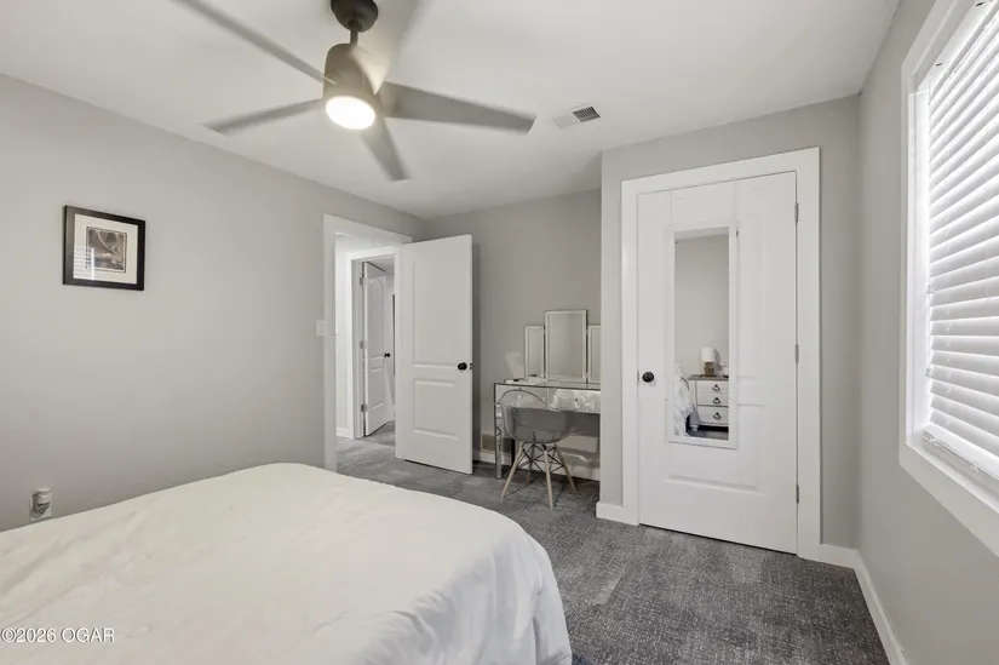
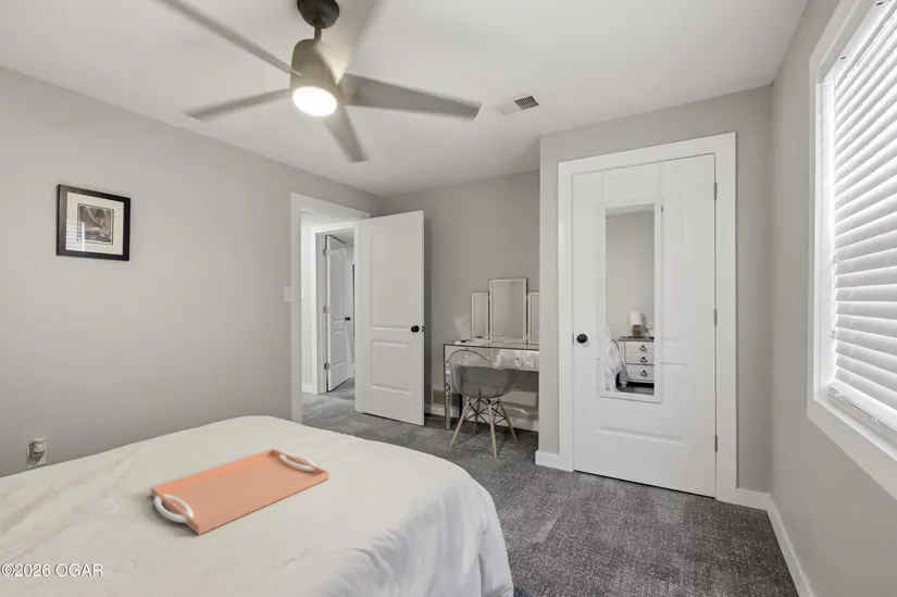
+ serving tray (244, 482)
